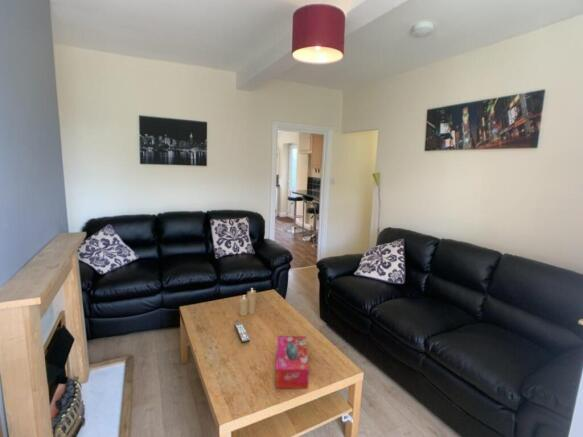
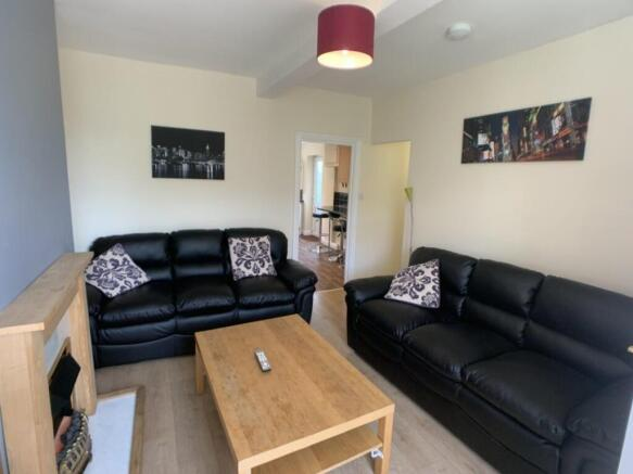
- tissue box (291, 360)
- candle (247, 300)
